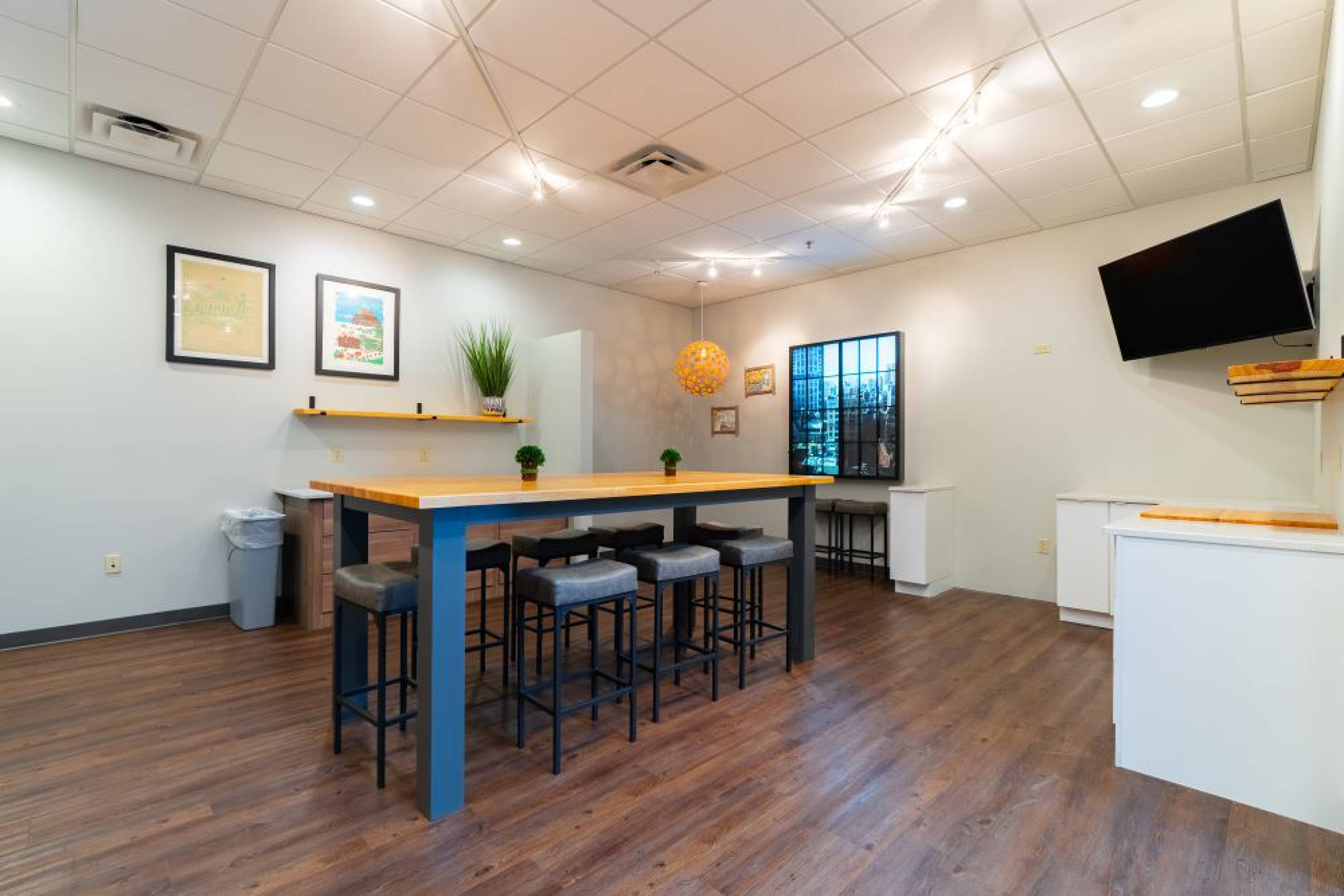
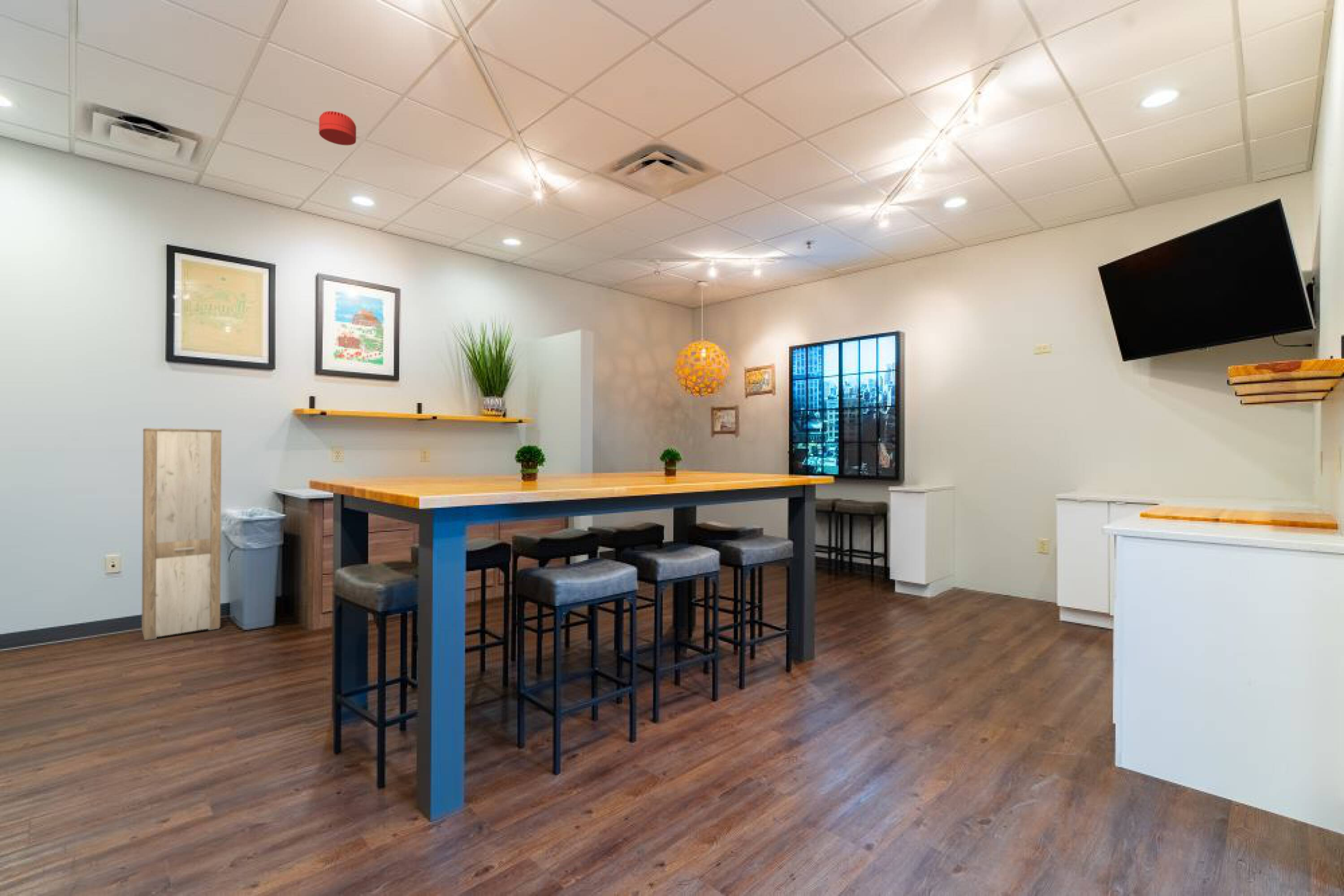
+ cabinet (182, 530)
+ smoke detector (337, 127)
